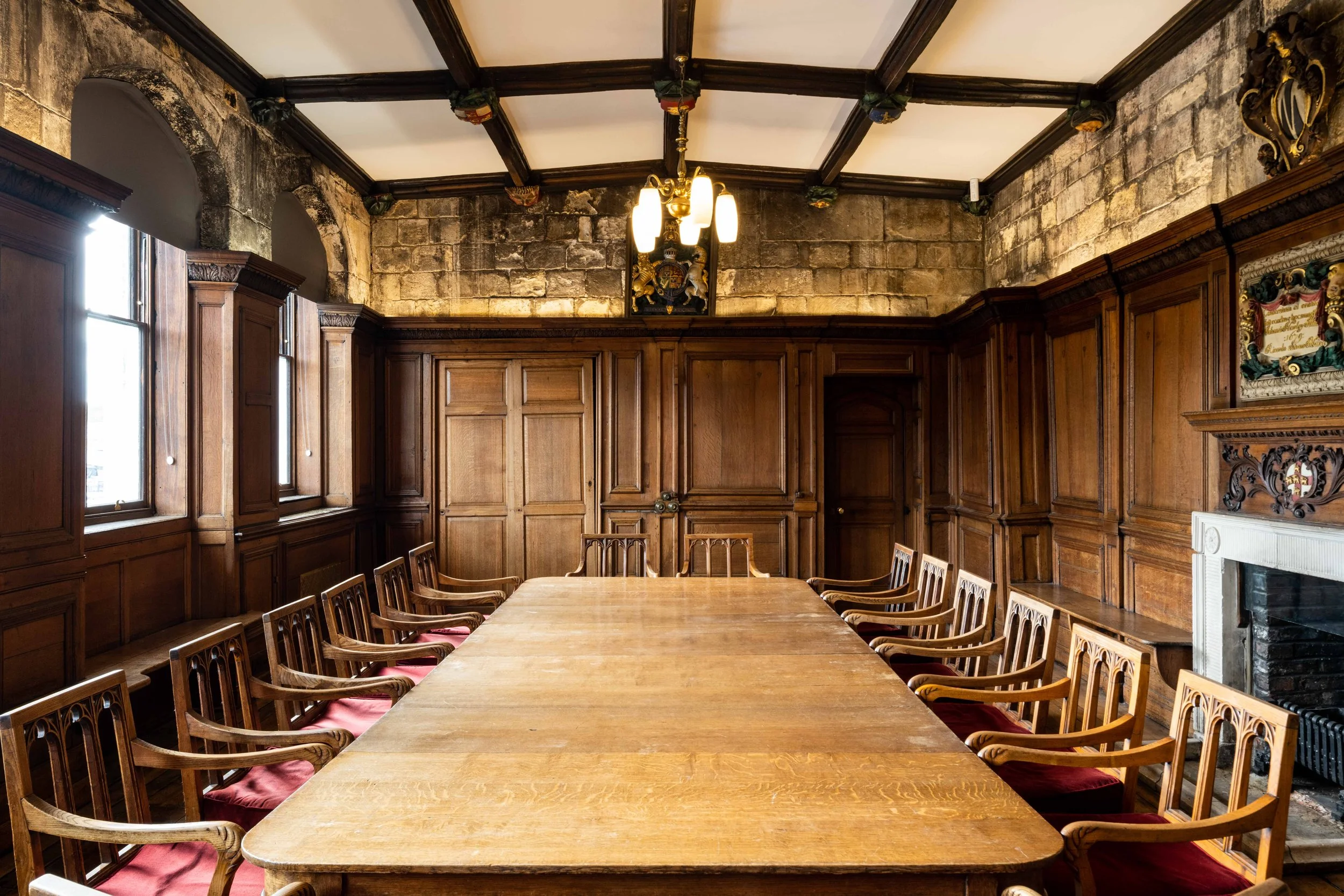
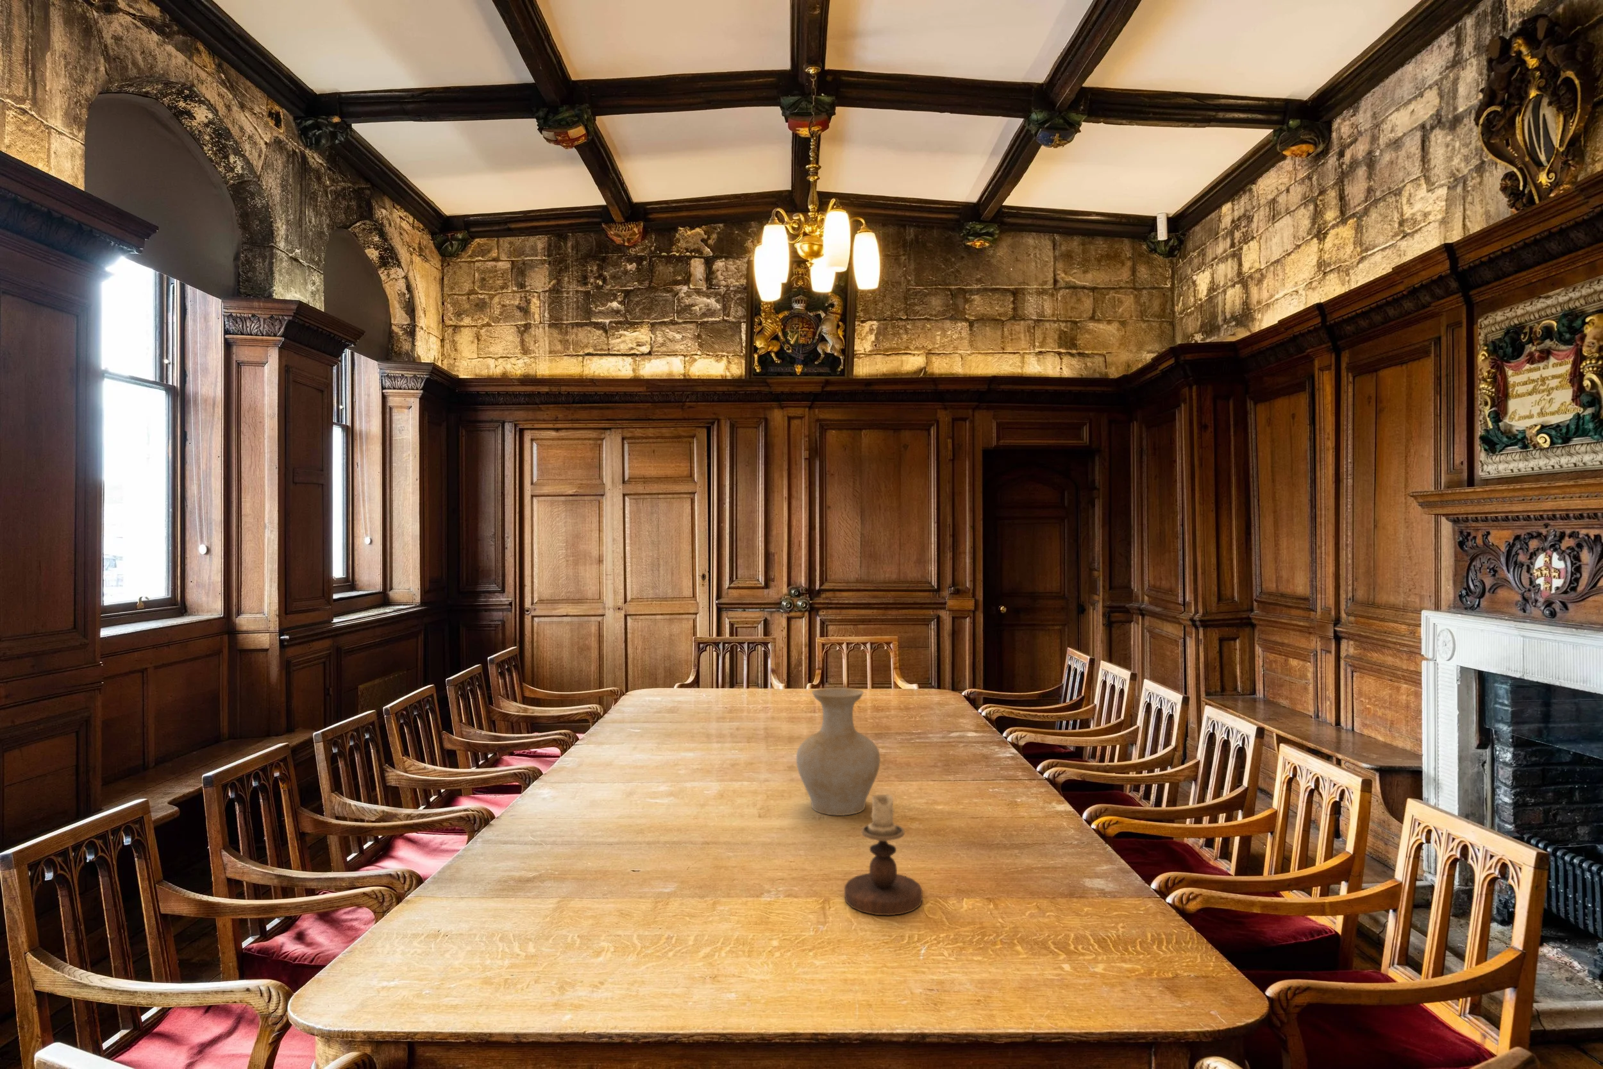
+ vase (837, 749)
+ candlestick (883, 847)
